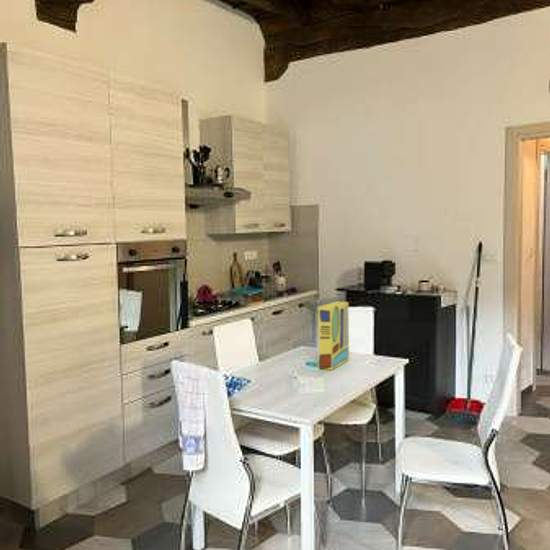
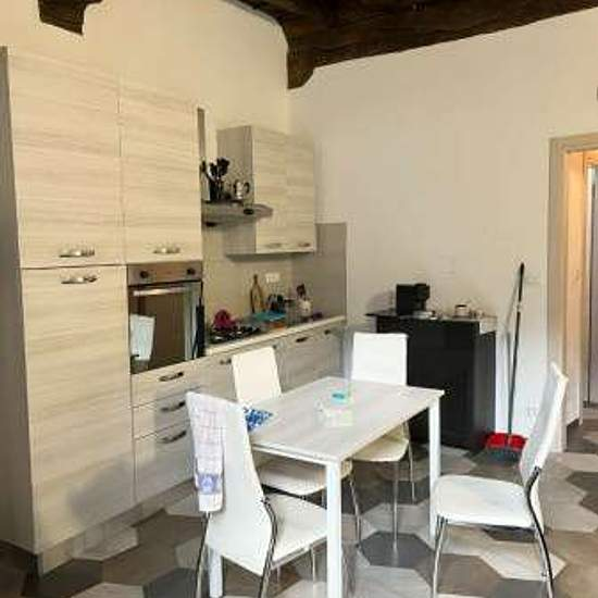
- cereal box (334, 334)
